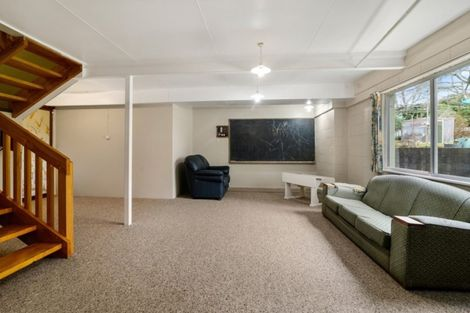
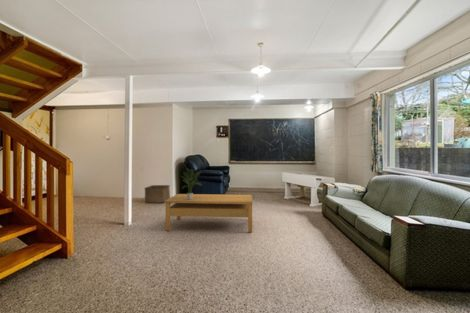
+ coffee table (211, 211)
+ storage bin (157, 193)
+ potted plant (192, 183)
